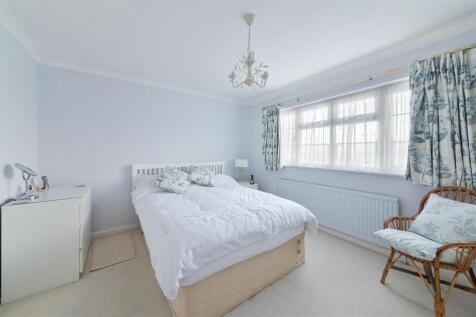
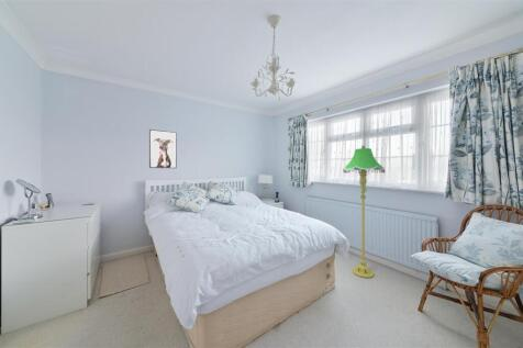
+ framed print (163, 149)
+ floor lamp (363, 209)
